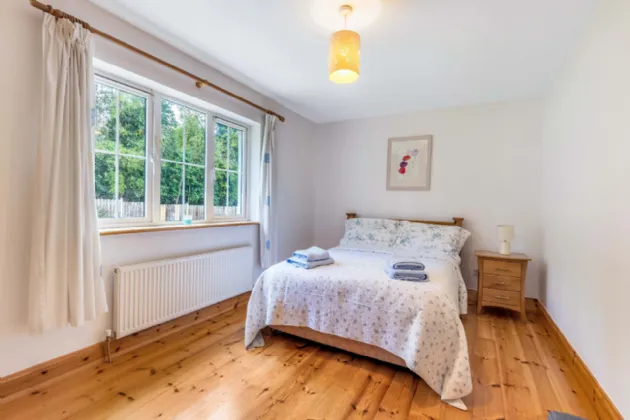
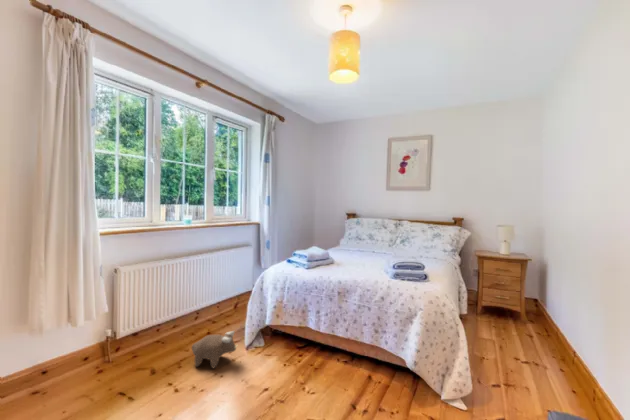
+ plush toy (214, 348)
